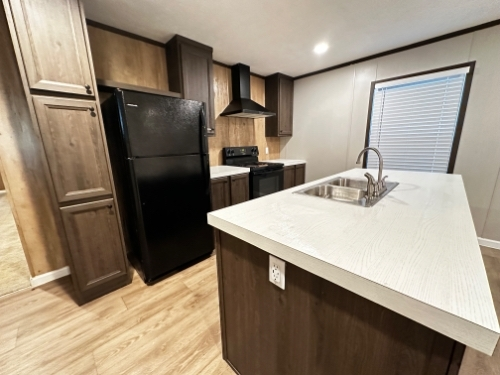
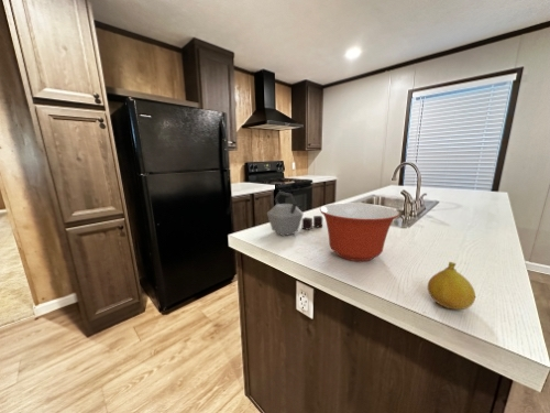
+ fruit (451, 283)
+ kettle (298, 210)
+ mixing bowl (355, 231)
